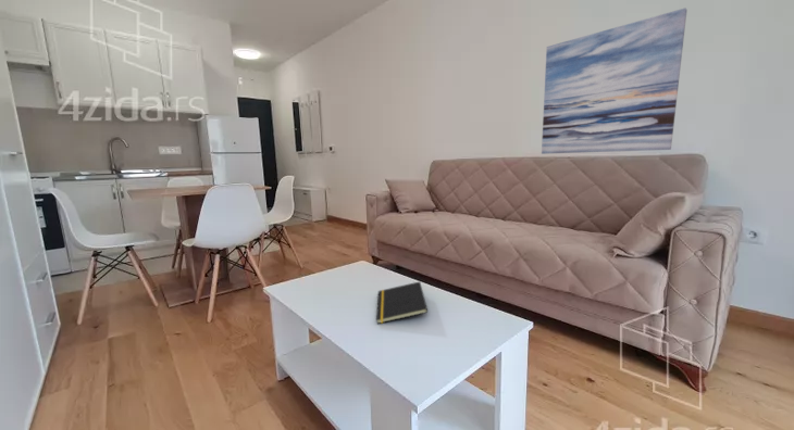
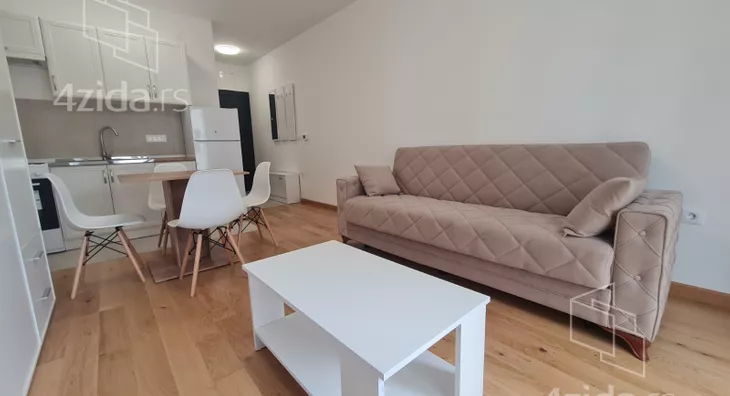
- notepad (400, 300)
- wall art (603, 92)
